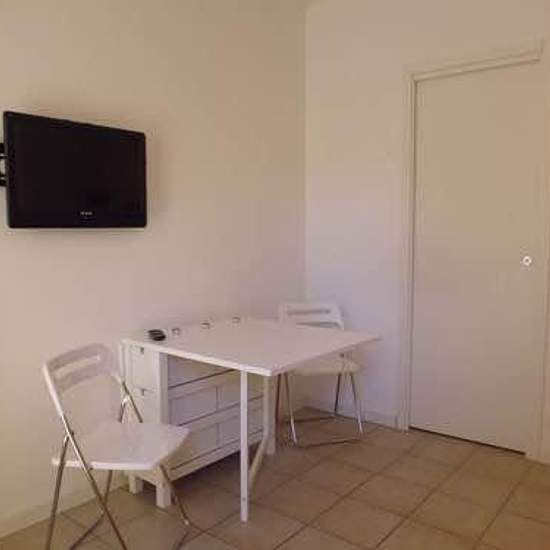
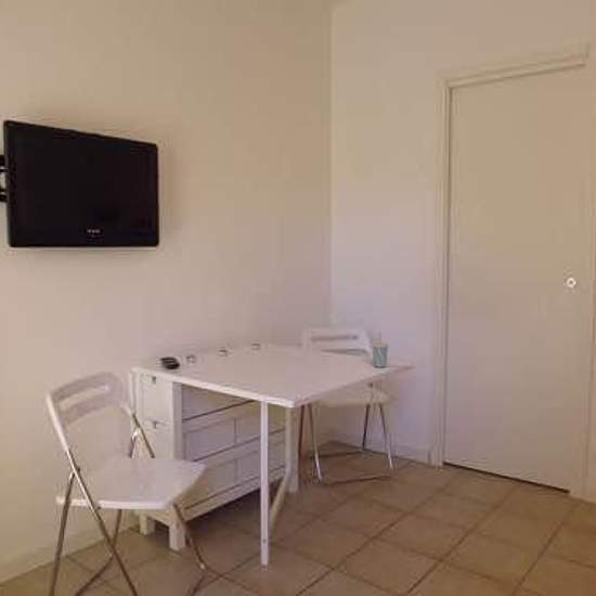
+ cup (379, 349)
